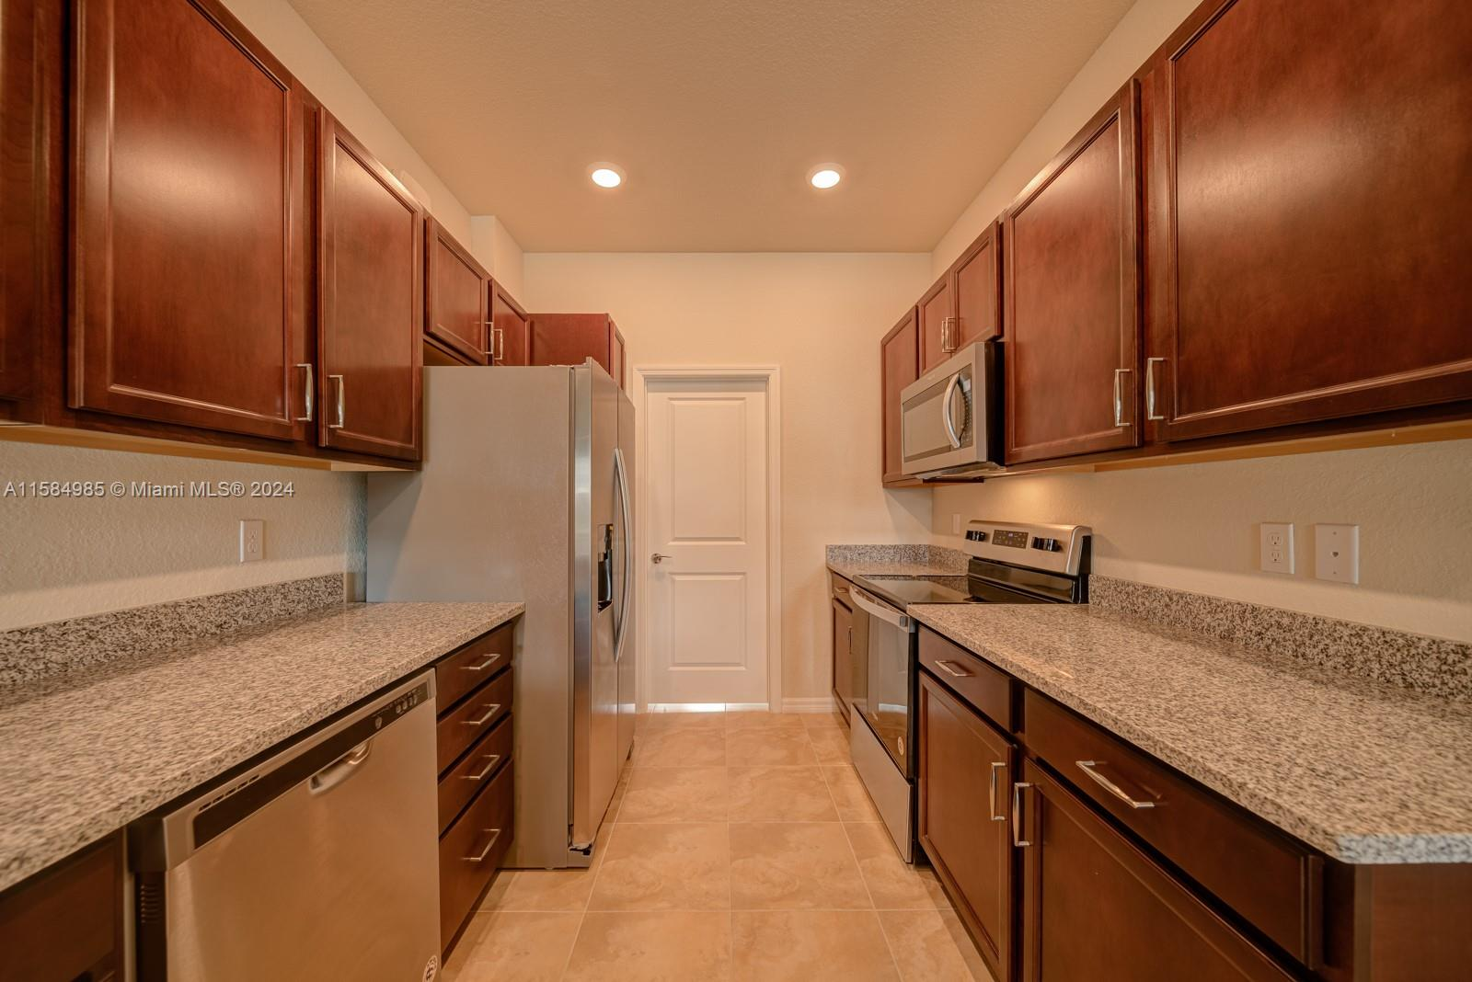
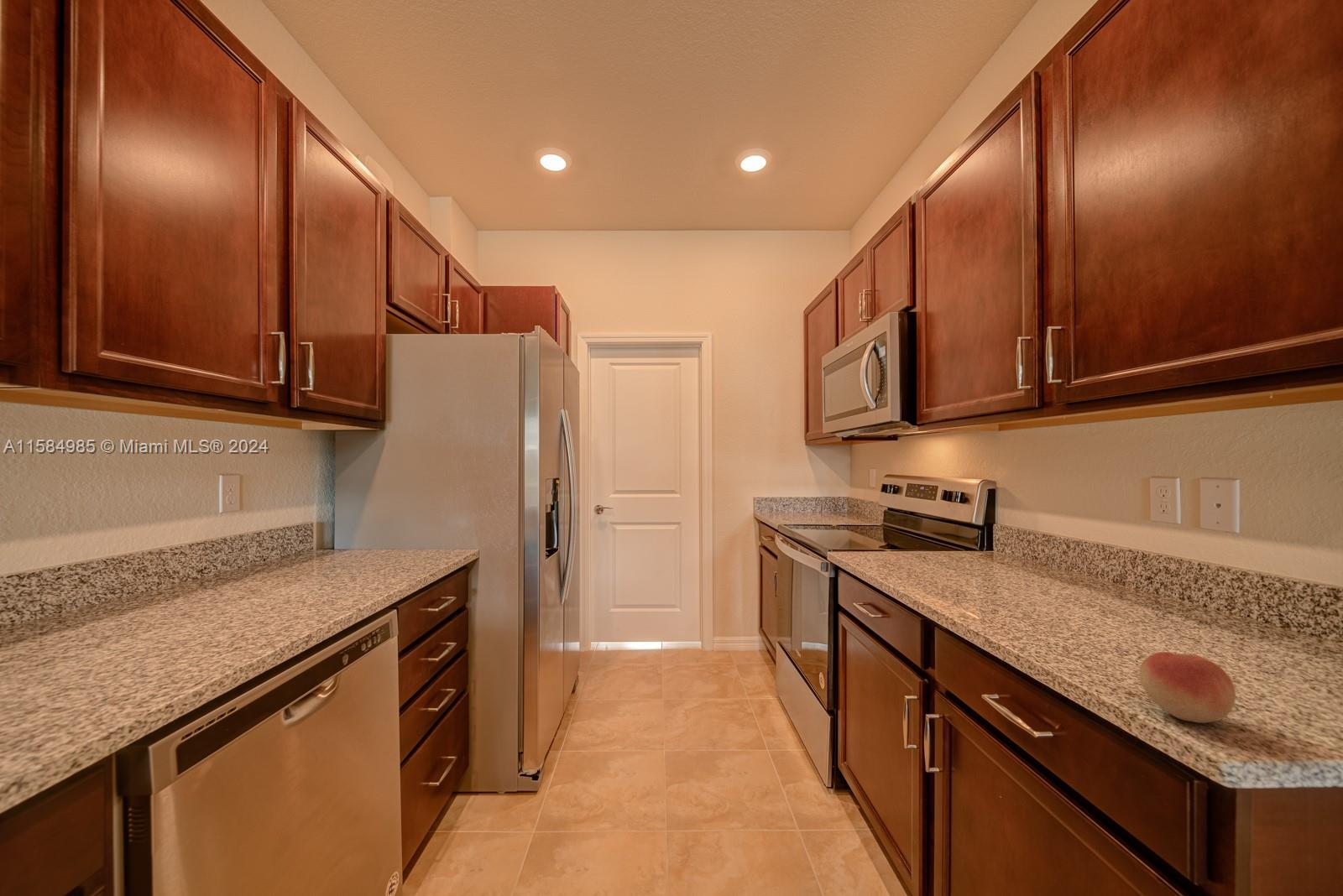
+ fruit (1185, 685)
